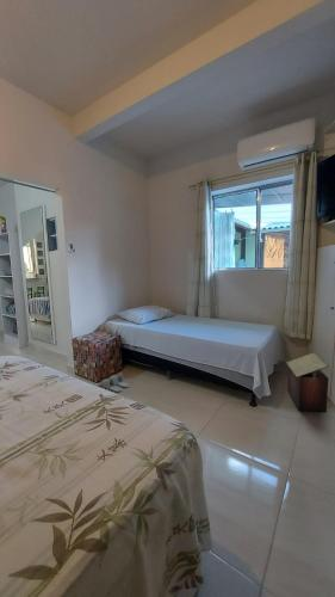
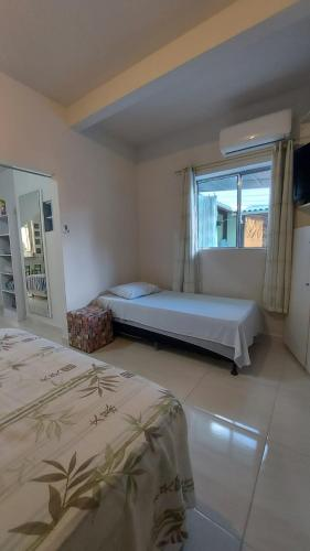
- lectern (304, 378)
- slippers (114, 380)
